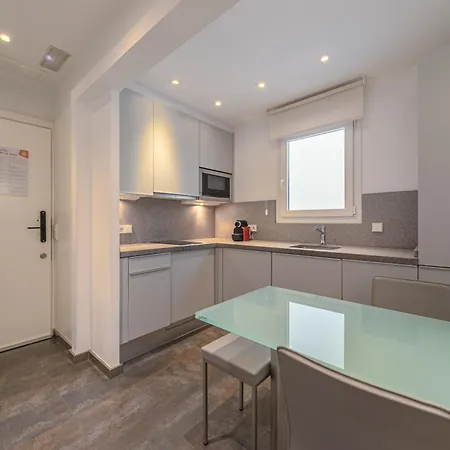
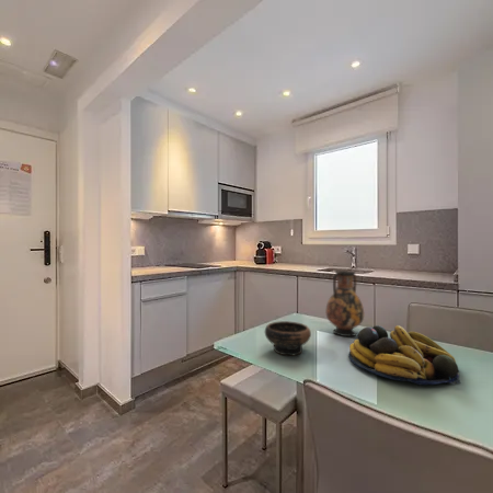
+ fruit bowl (399, 345)
+ vase (344, 302)
+ bowl (287, 337)
